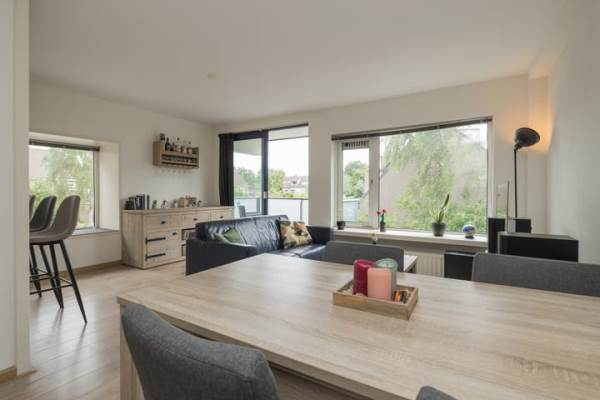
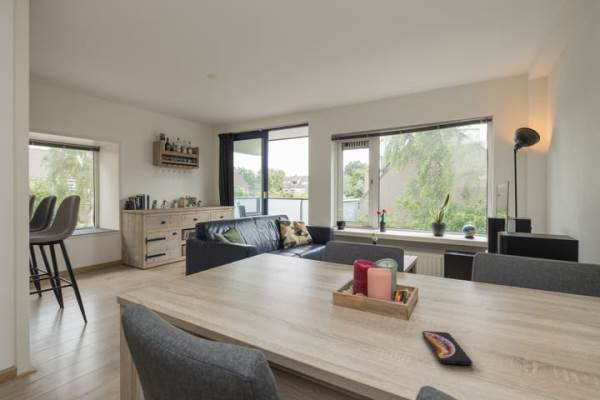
+ smartphone (444, 346)
